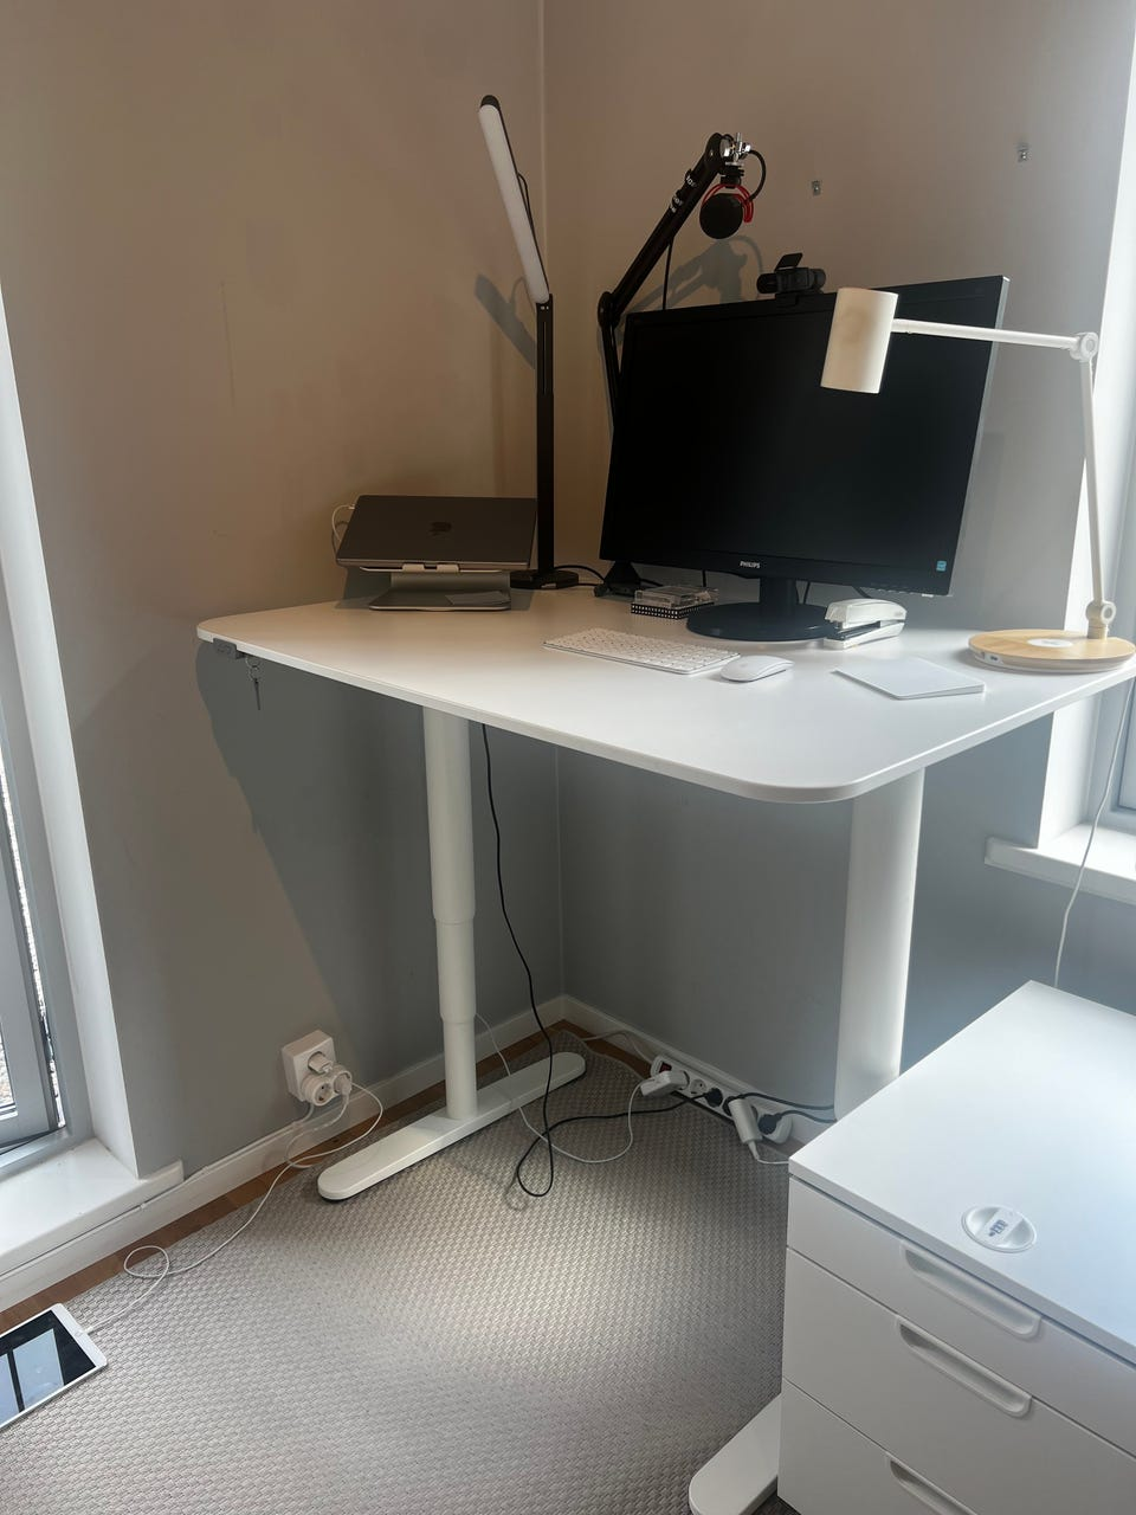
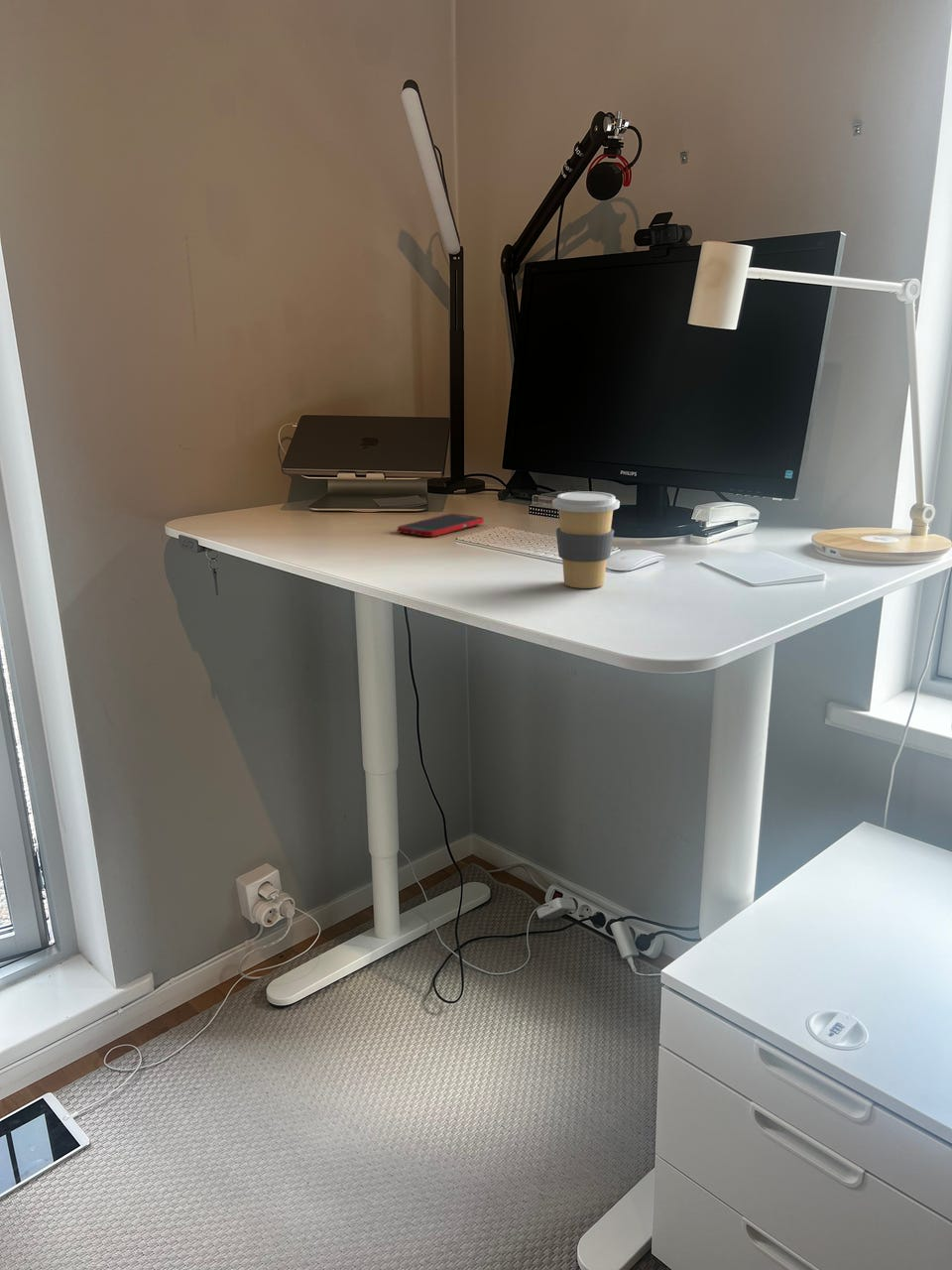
+ cell phone (441, 525)
+ coffee cup (584, 540)
